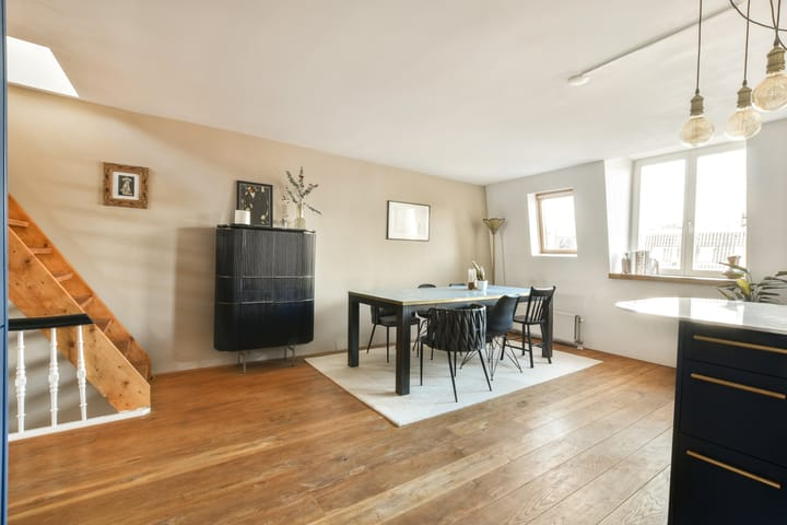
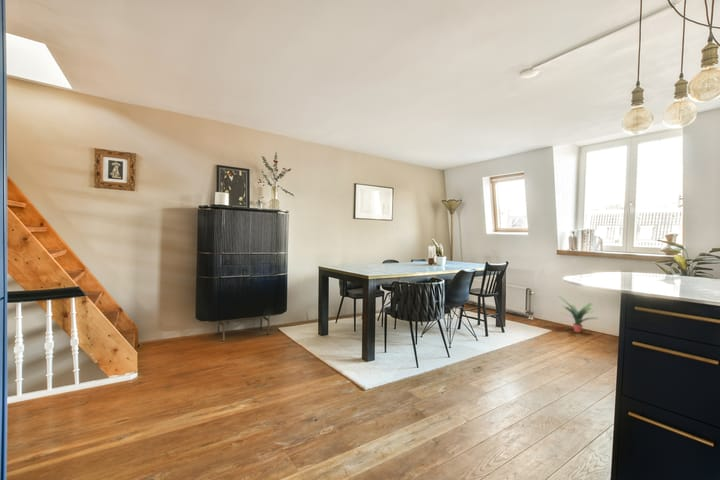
+ potted plant (576, 314)
